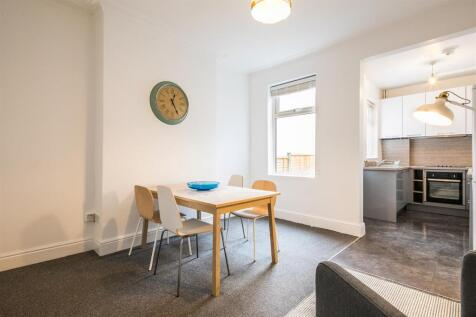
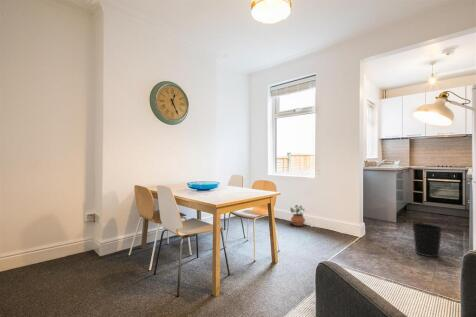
+ wastebasket (426, 239)
+ potted plant (298, 214)
